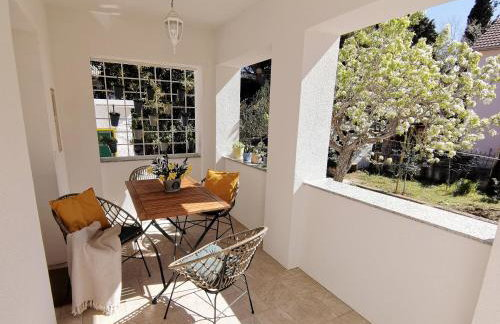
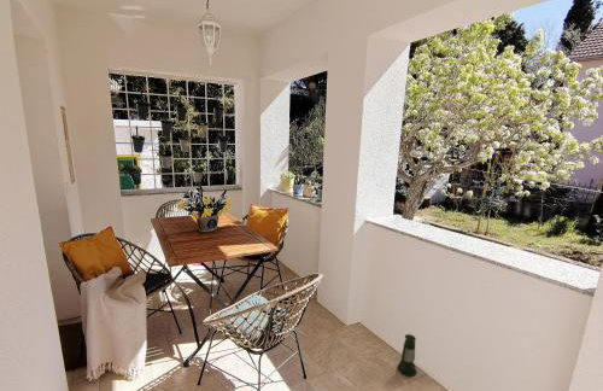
+ lantern (409, 351)
